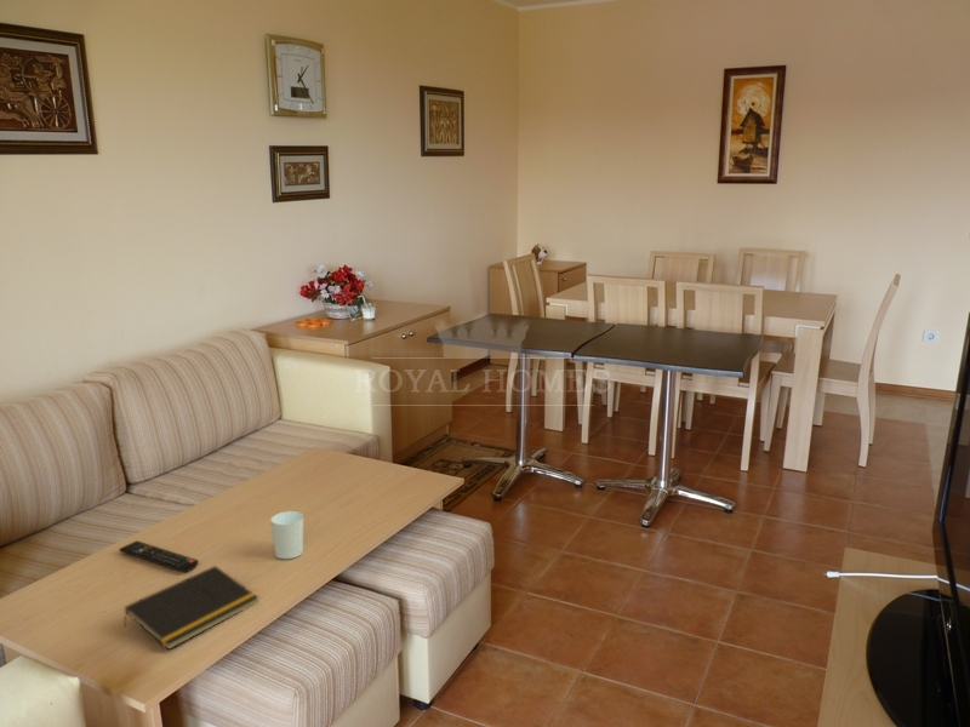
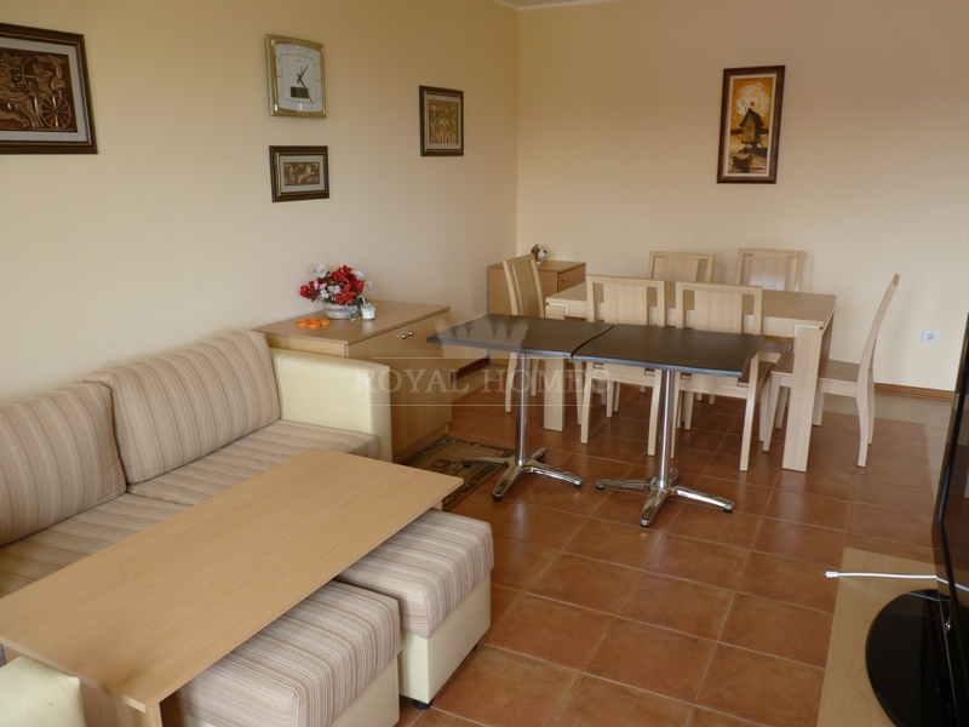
- cup (287, 534)
- remote control (159, 556)
- notepad (193, 603)
